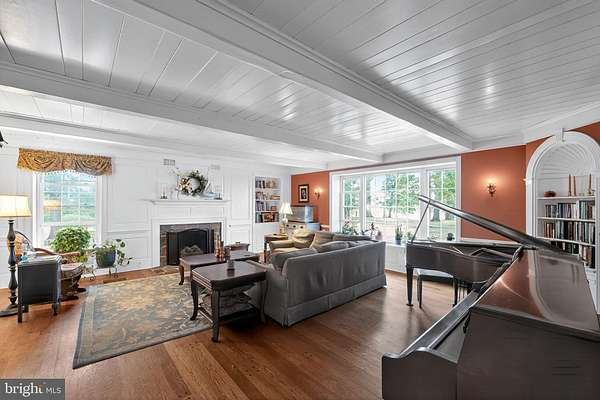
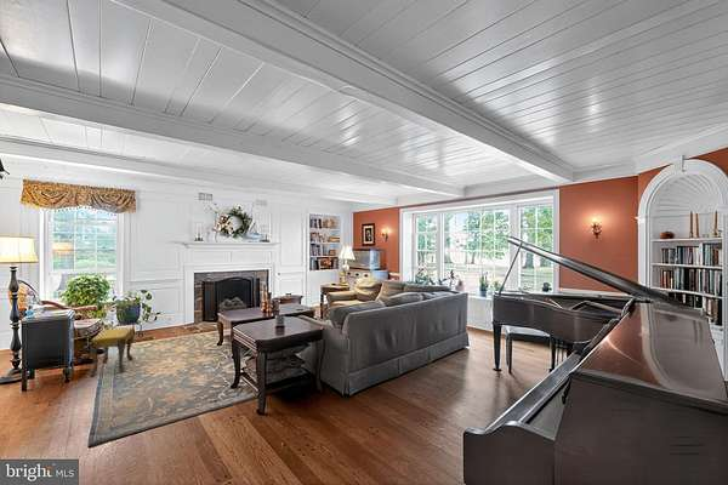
+ footstool (113, 346)
